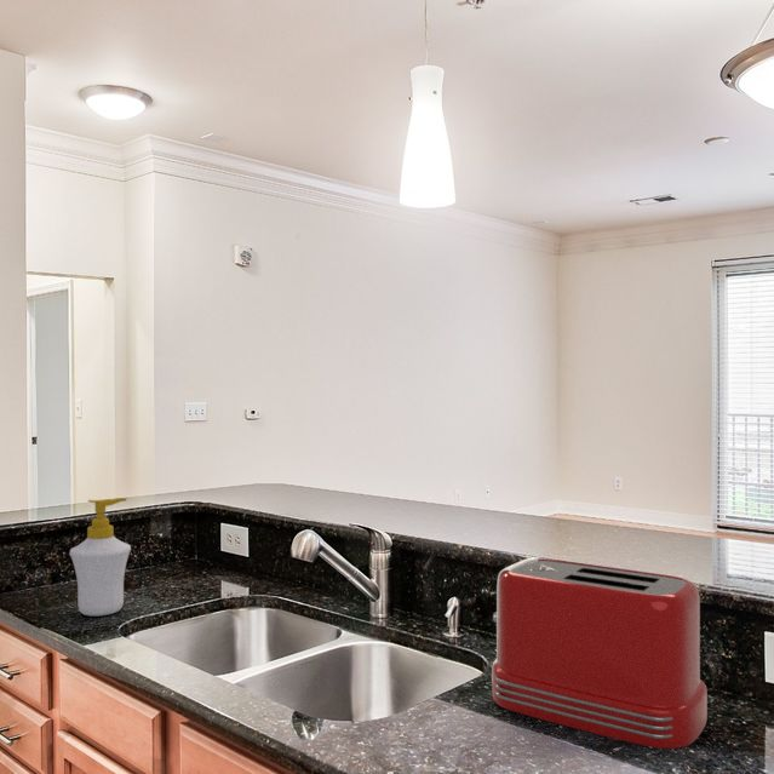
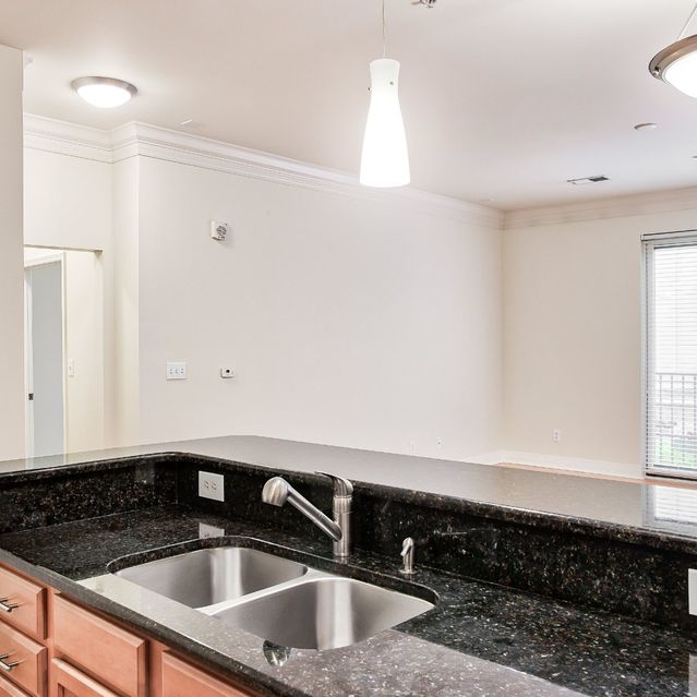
- soap bottle (101, 555)
- toaster (595, 641)
